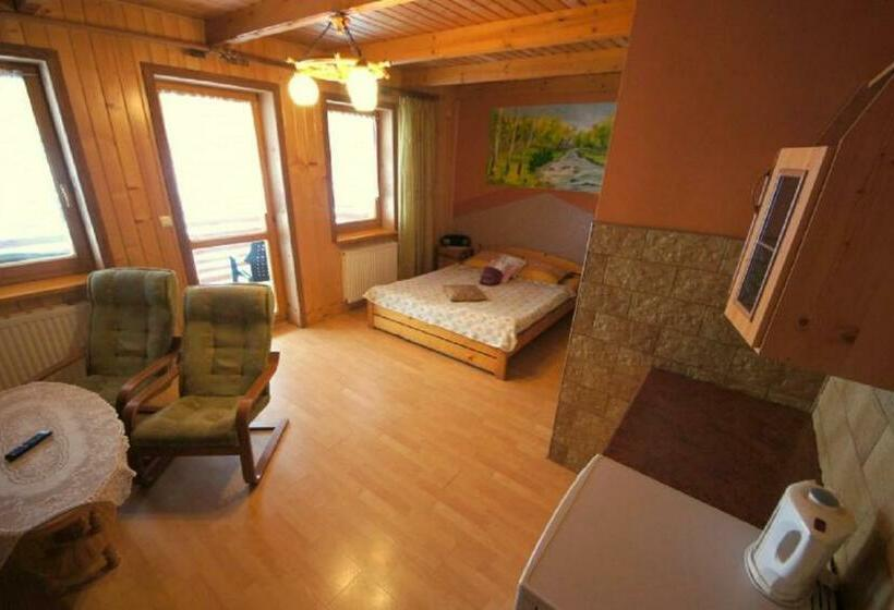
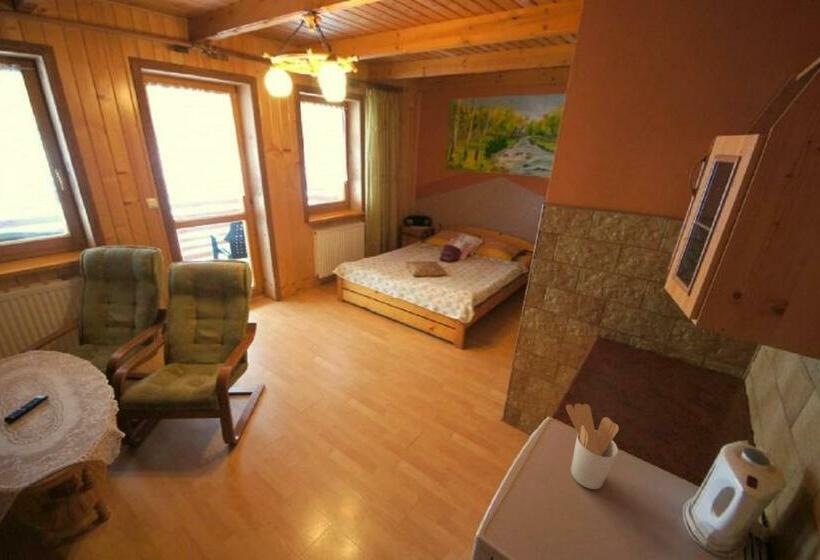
+ utensil holder (586, 443)
